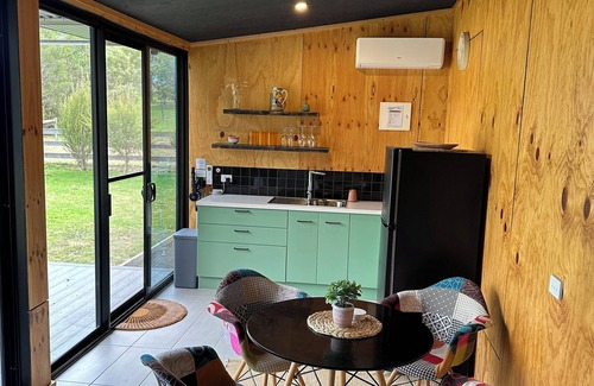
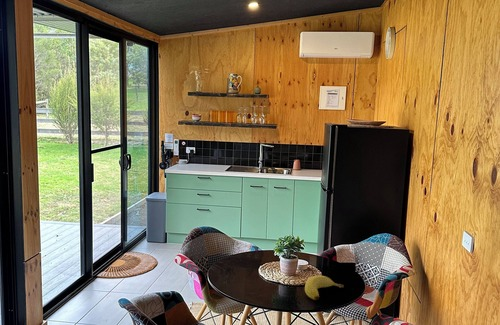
+ banana (324, 286)
